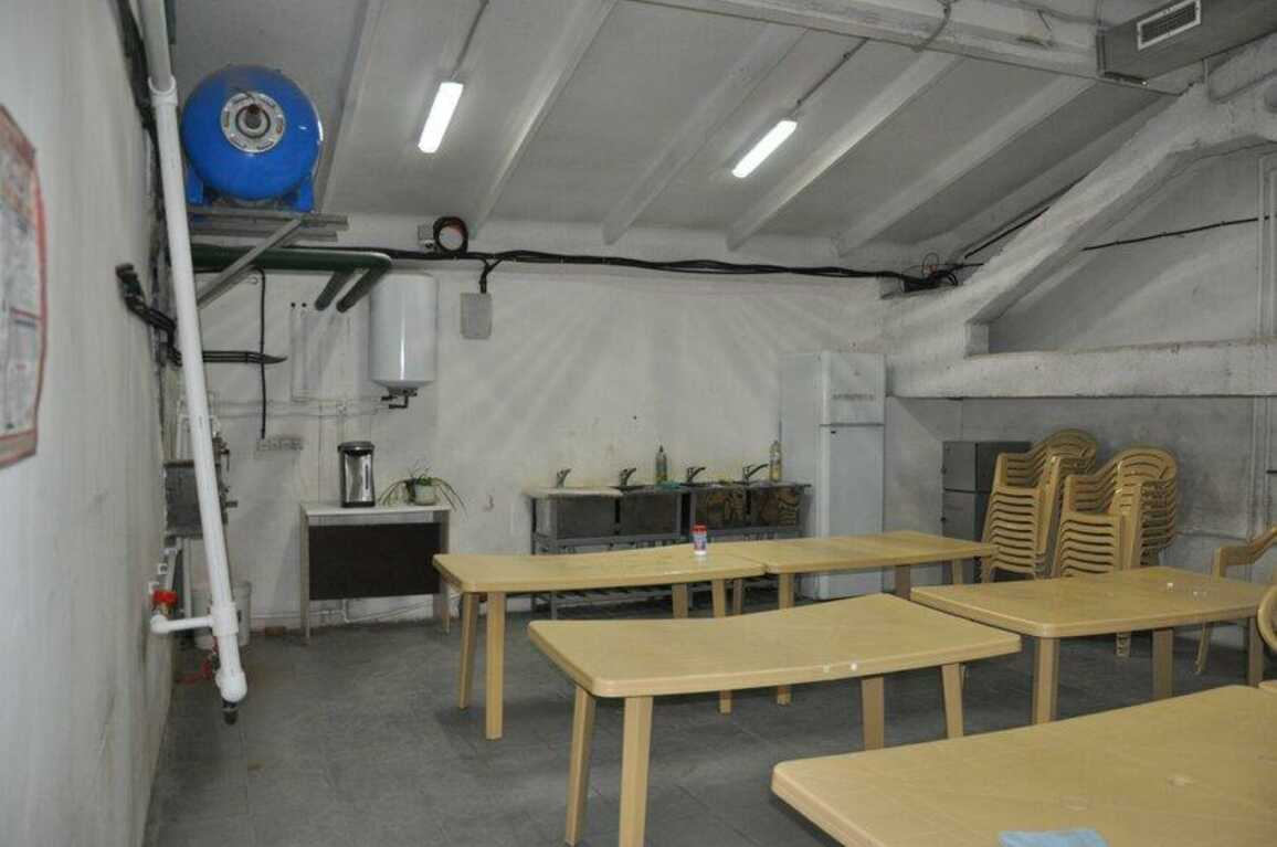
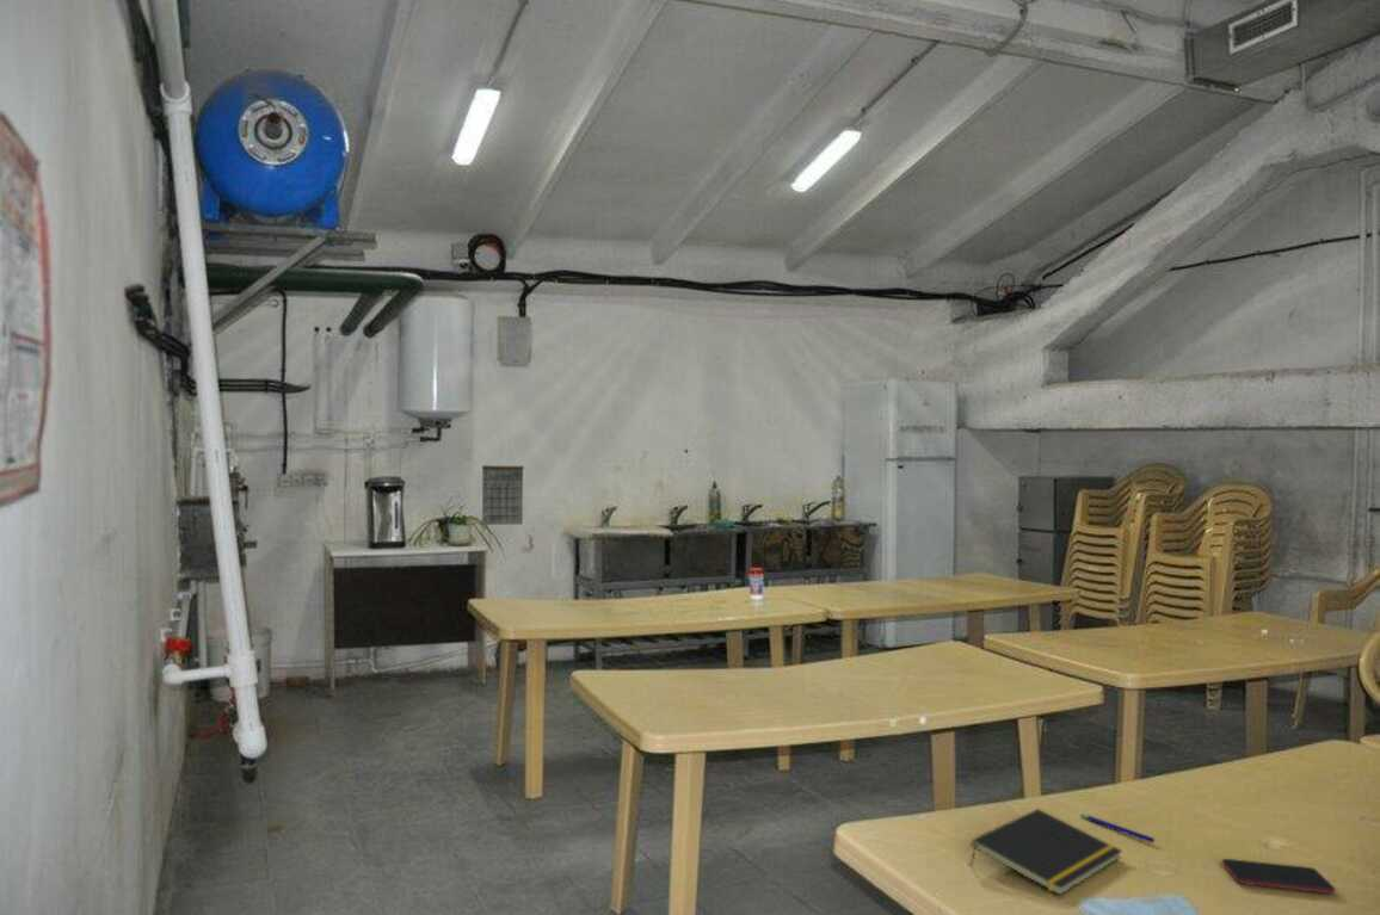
+ notepad (1047, 848)
+ calendar (503, 488)
+ pen (1116, 827)
+ smartphone (1276, 874)
